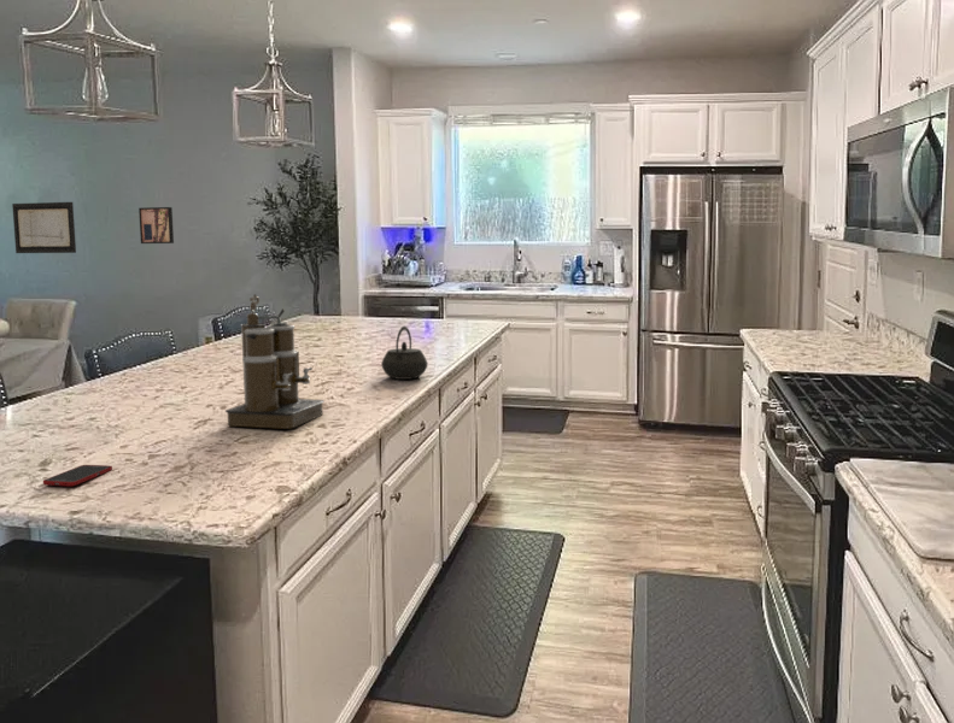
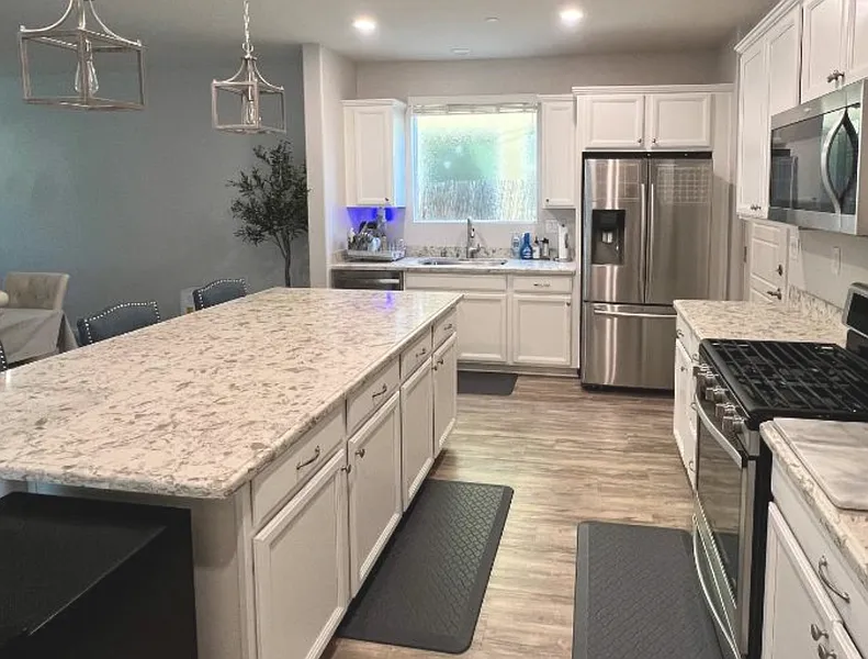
- kettle (405, 351)
- cell phone (78, 475)
- wall art (43, 228)
- coffee maker (274, 358)
- wall art (156, 225)
